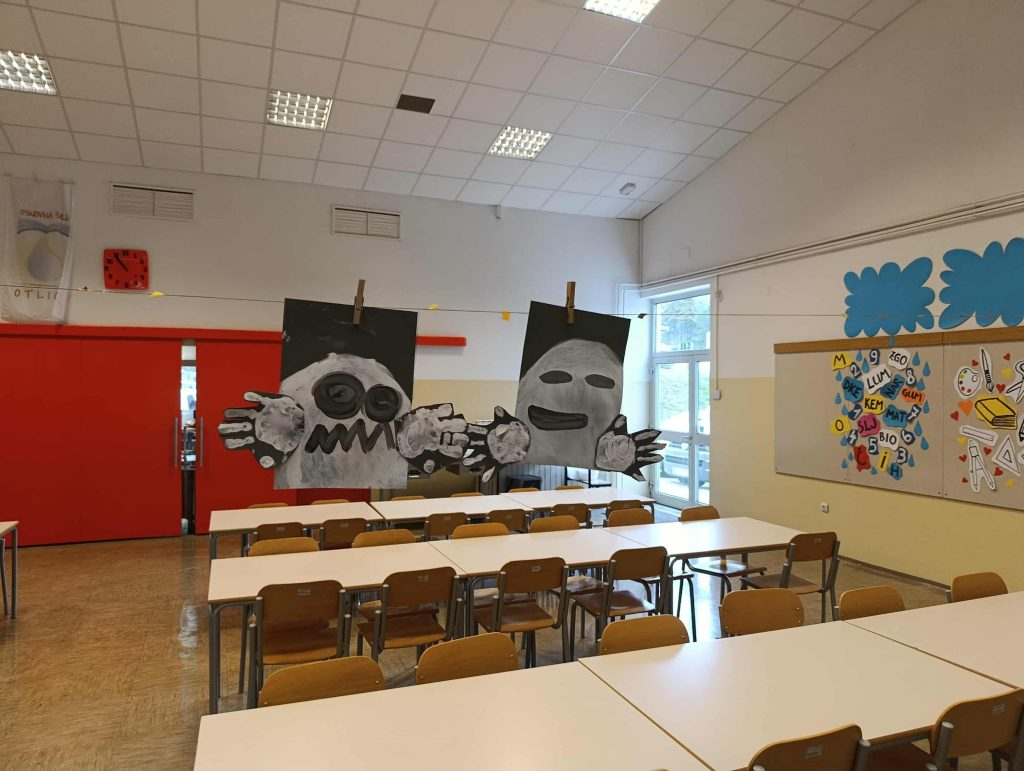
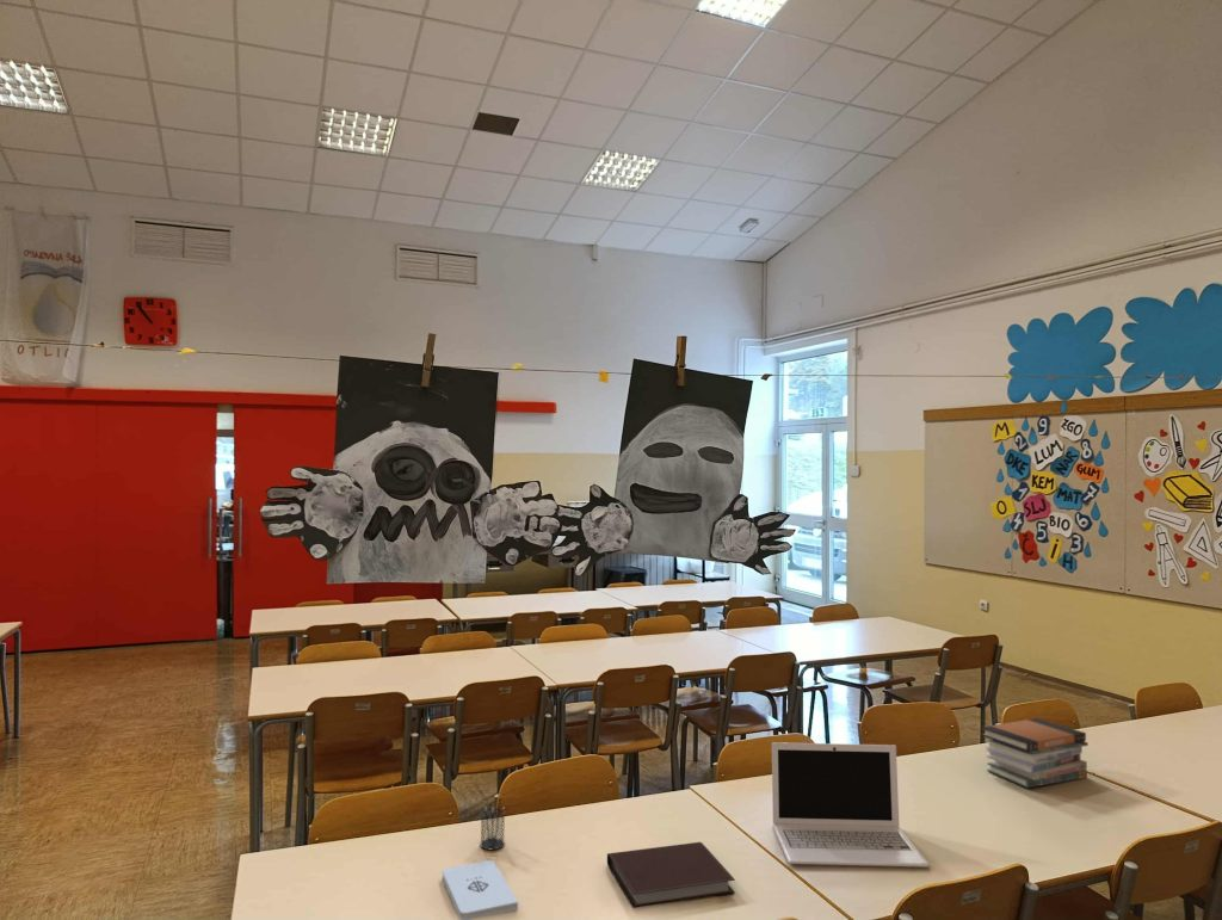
+ notepad (477, 888)
+ laptop (845, 801)
+ book stack (1033, 752)
+ pencil holder (492, 821)
+ notebook (668, 871)
